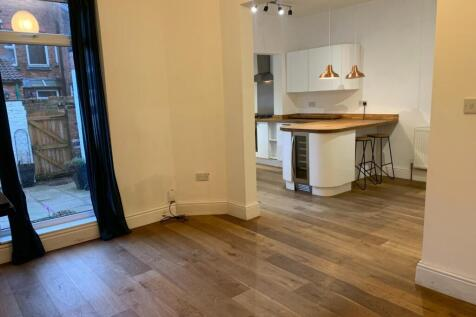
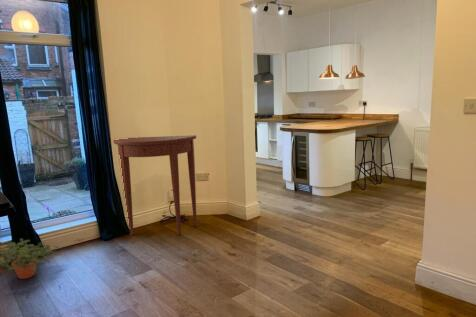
+ potted plant (29, 258)
+ console table (172, 183)
